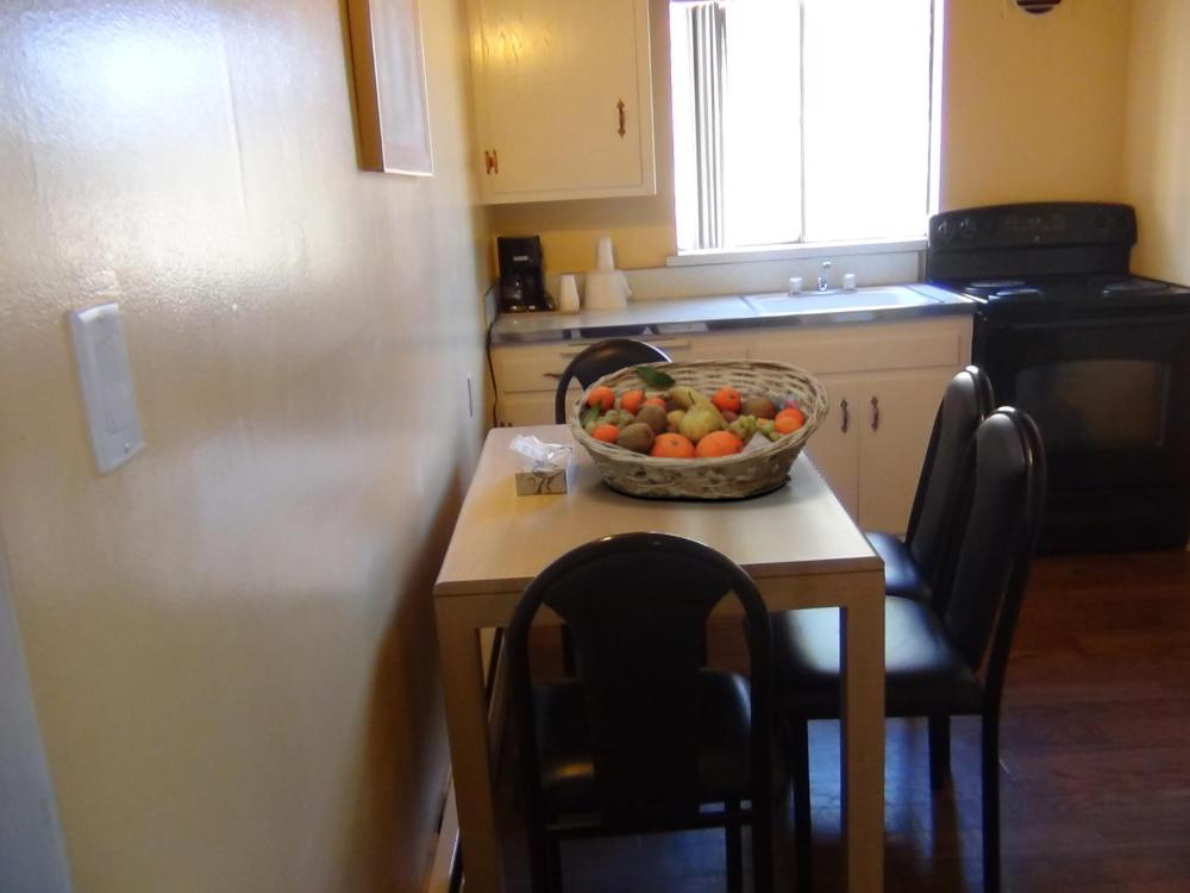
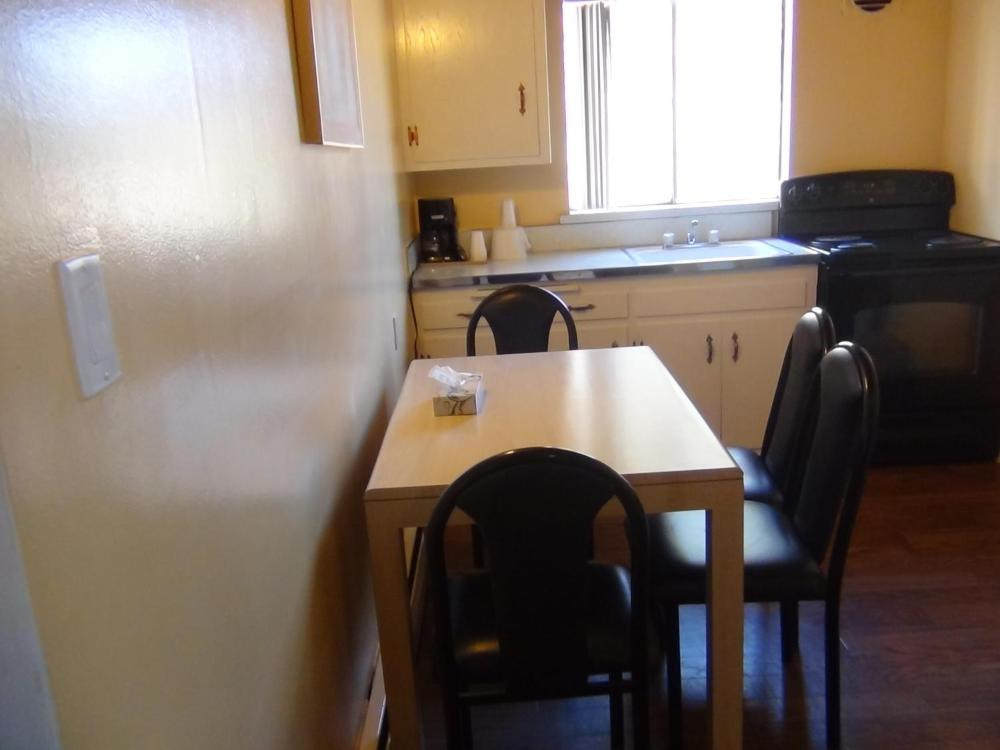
- fruit basket (695, 425)
